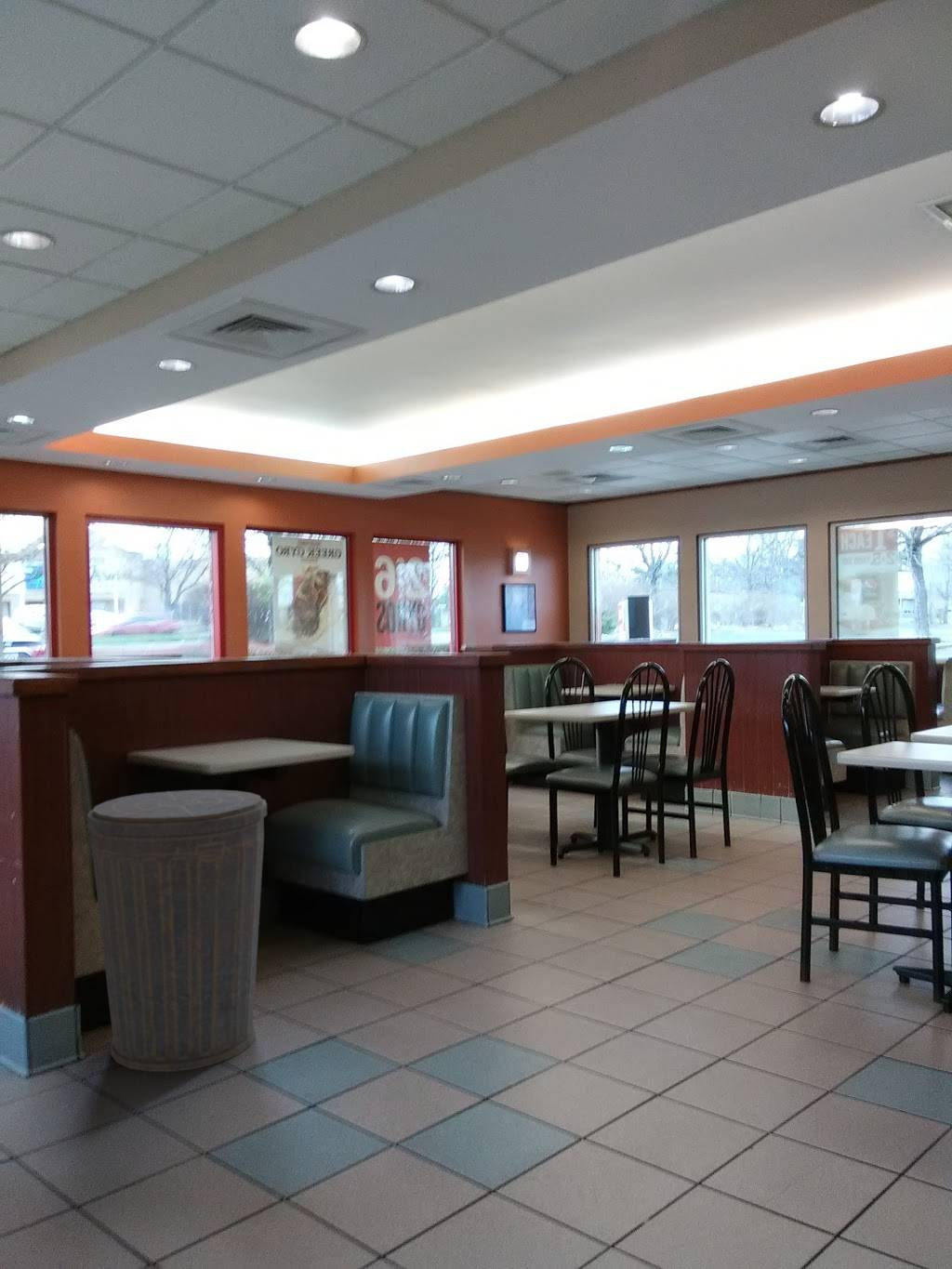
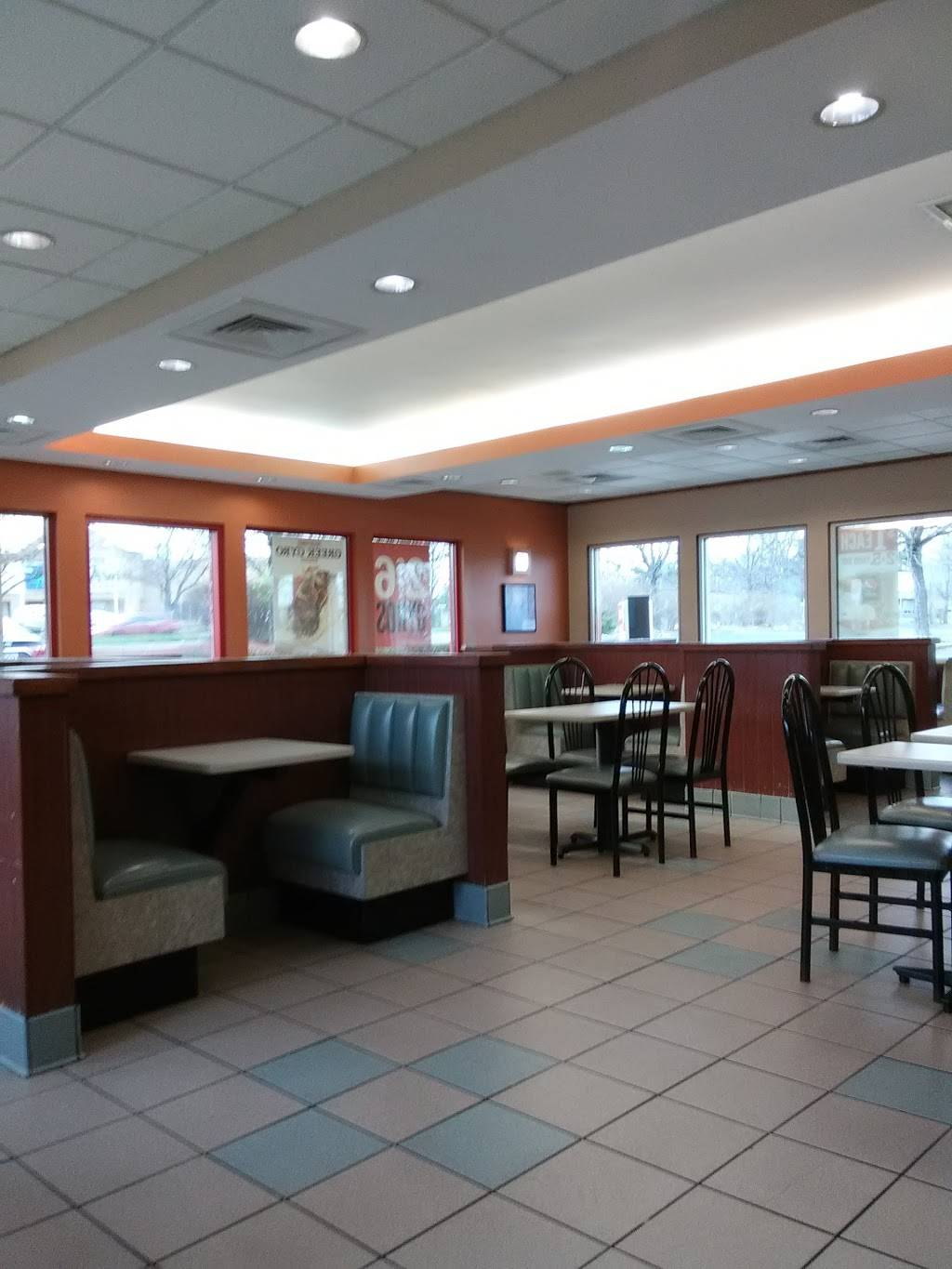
- trash can (181, 922)
